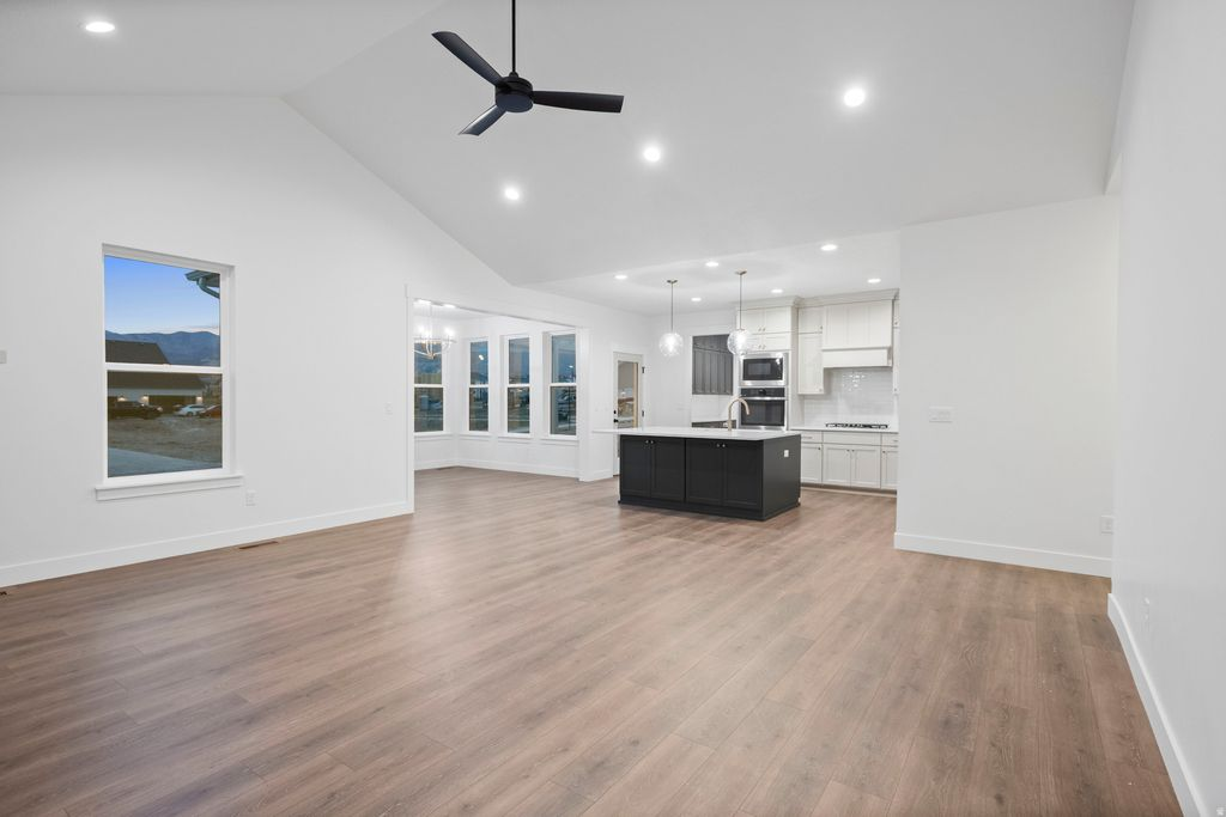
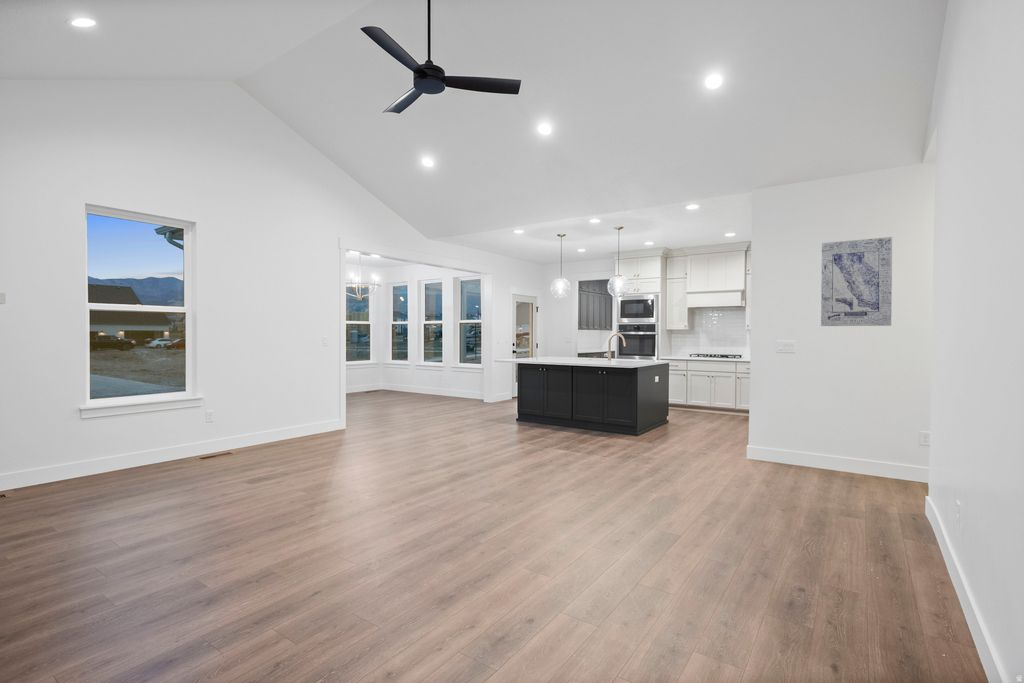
+ wall art (855, 283)
